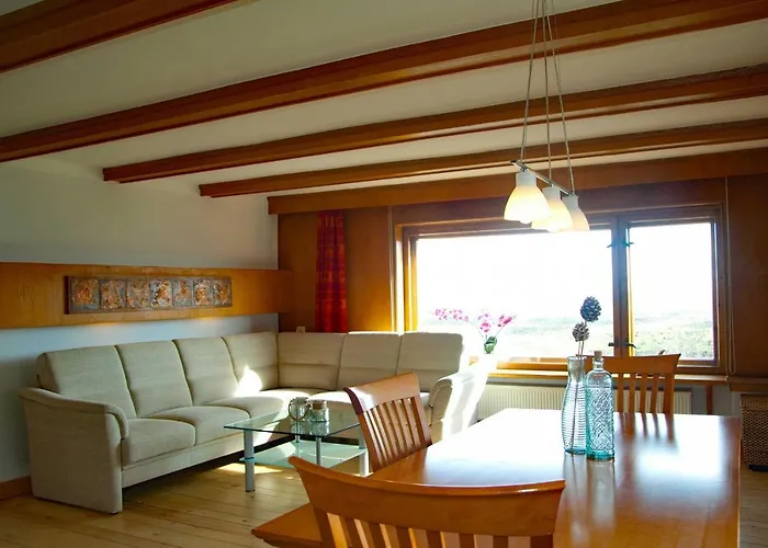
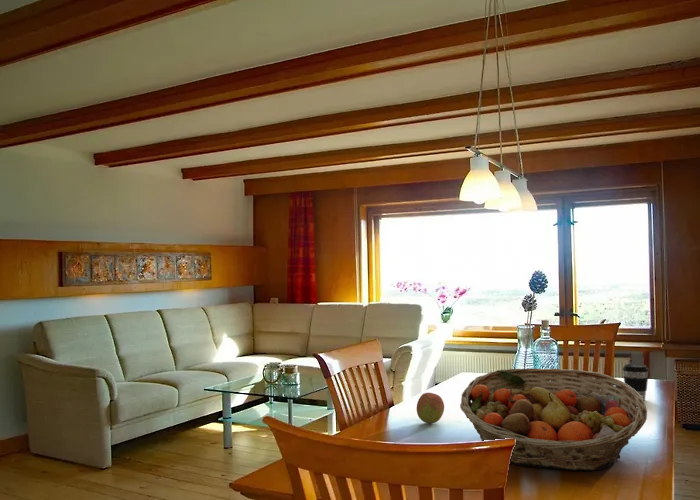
+ coffee cup (635, 382)
+ fruit basket (549, 415)
+ fruit (430, 408)
